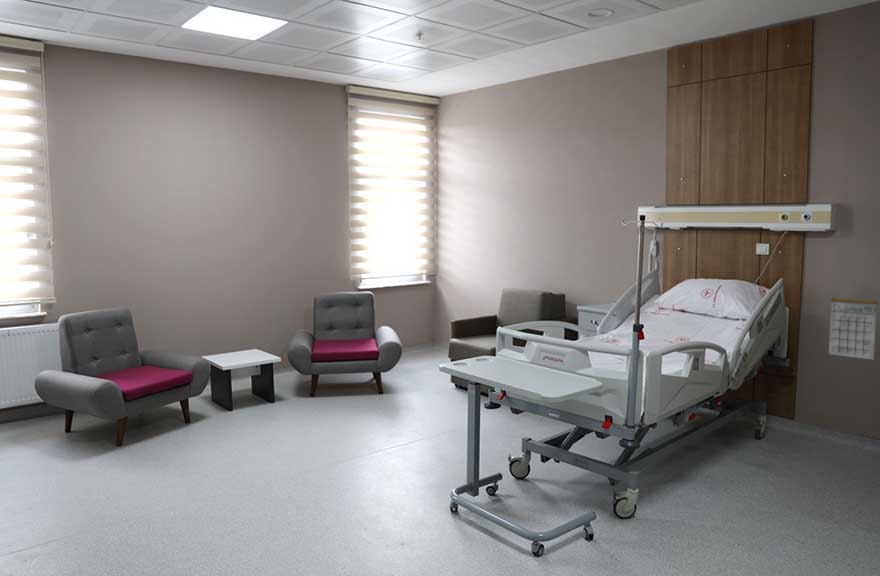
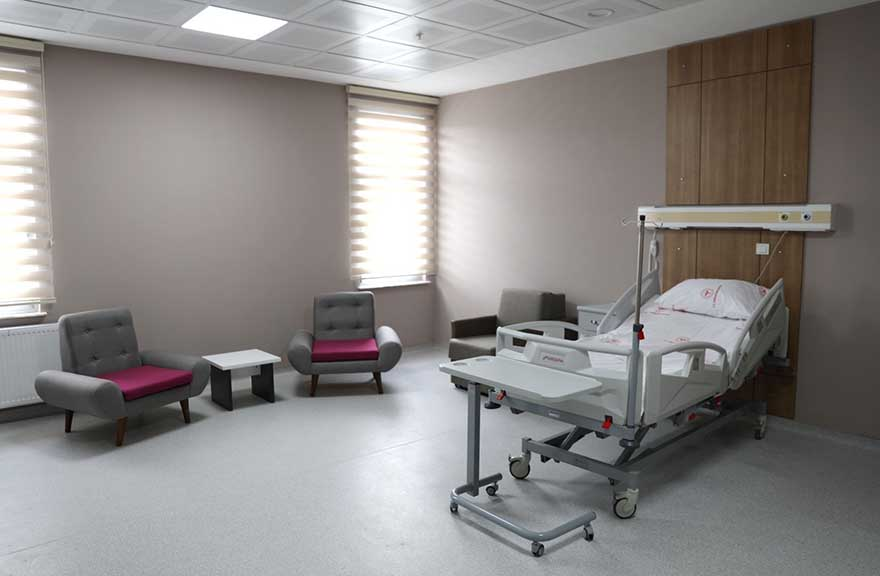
- calendar (852, 321)
